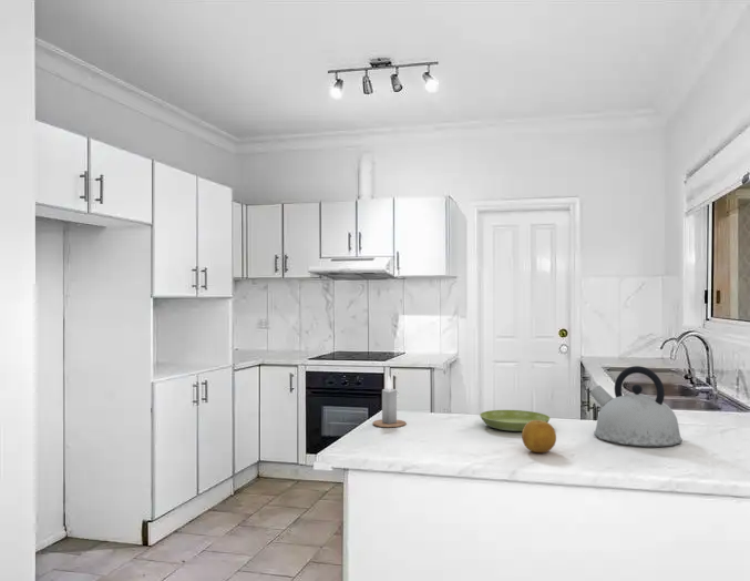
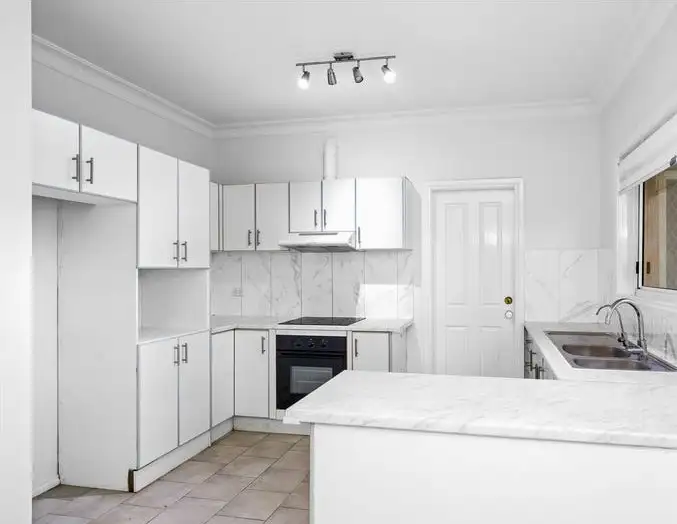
- kettle (633, 400)
- saucer (514, 420)
- fruit (538, 436)
- candle (389, 399)
